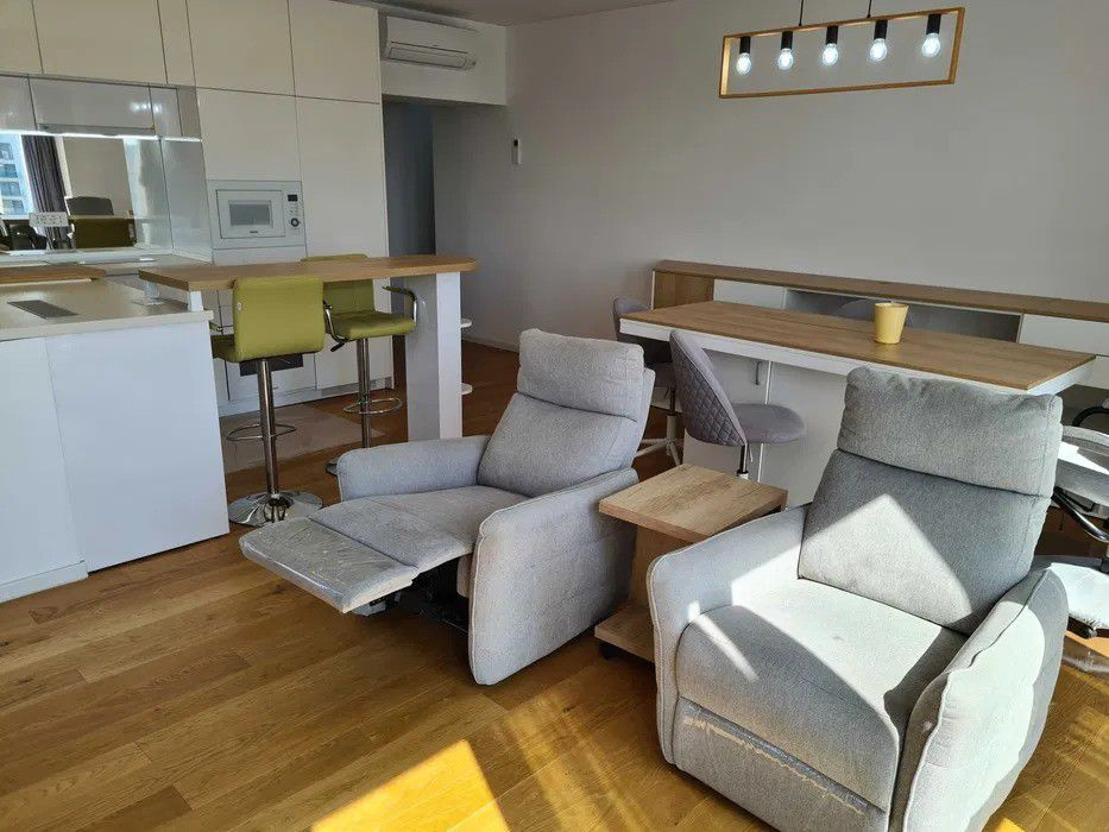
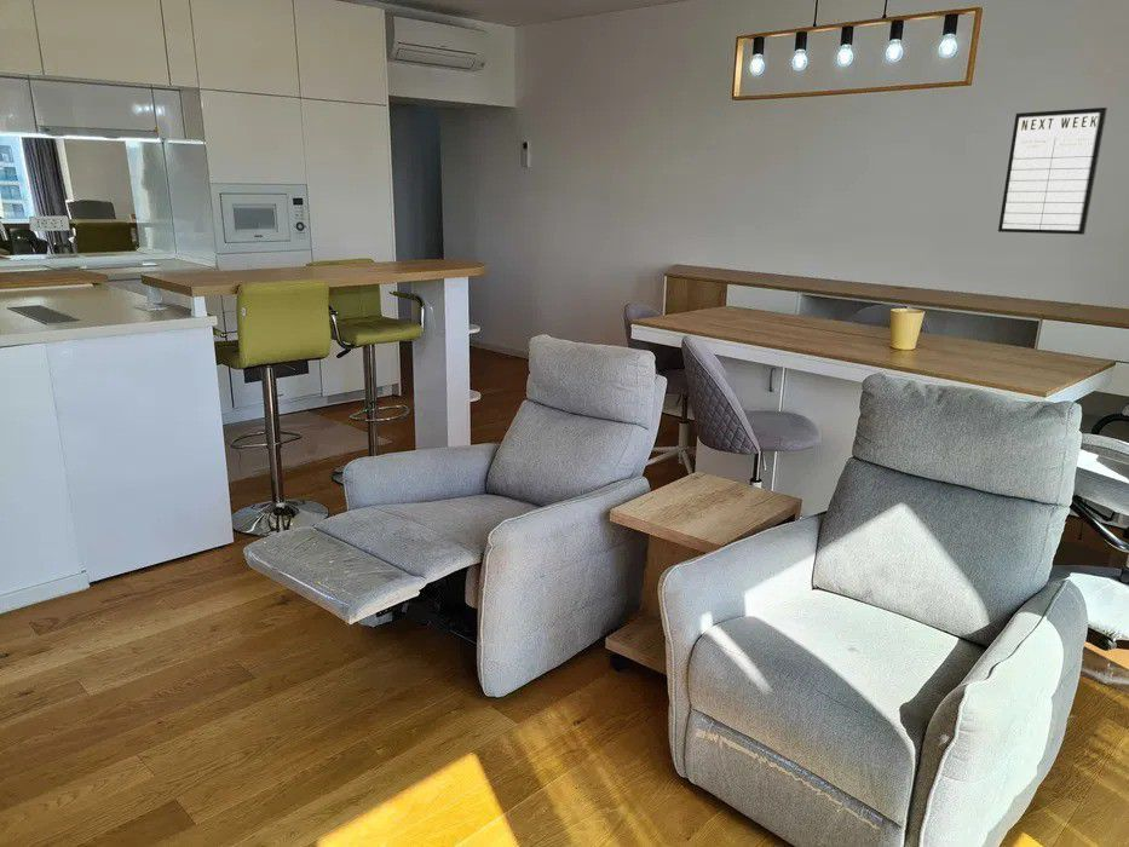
+ writing board (1049, 173)
